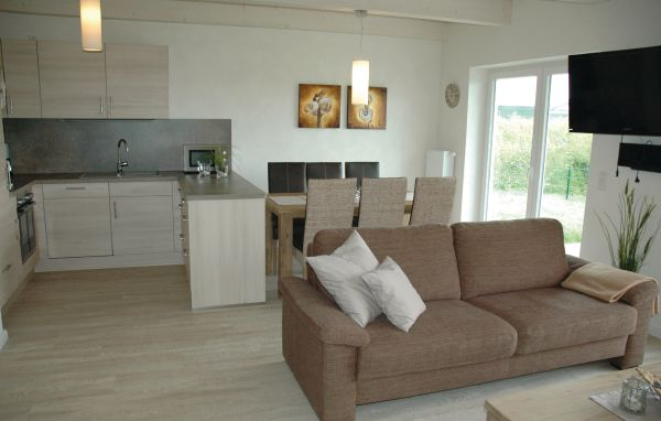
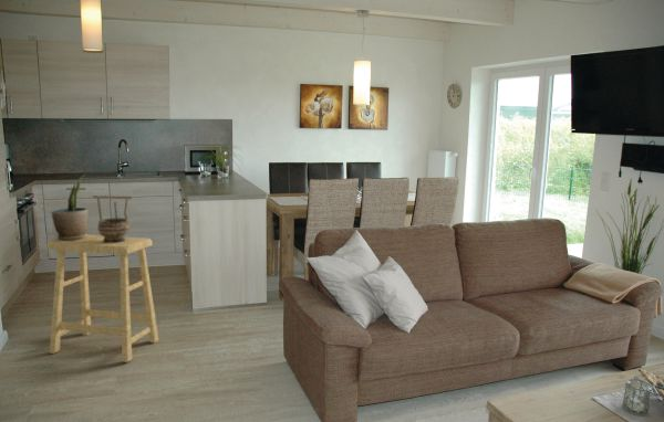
+ decorative bowl (113, 219)
+ potted plant (71, 209)
+ stool (89, 295)
